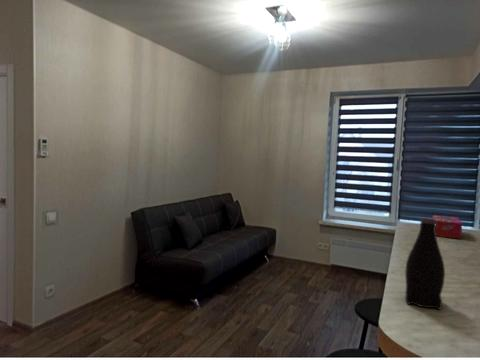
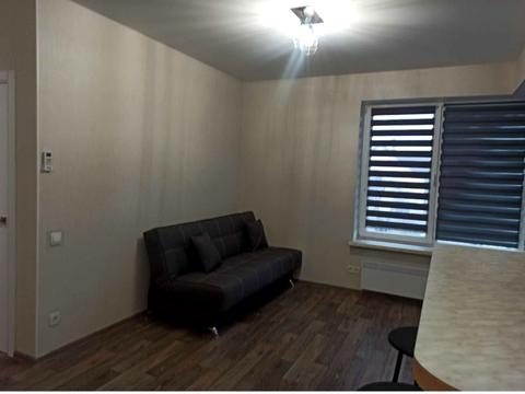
- bottle (425, 260)
- tissue box (446, 226)
